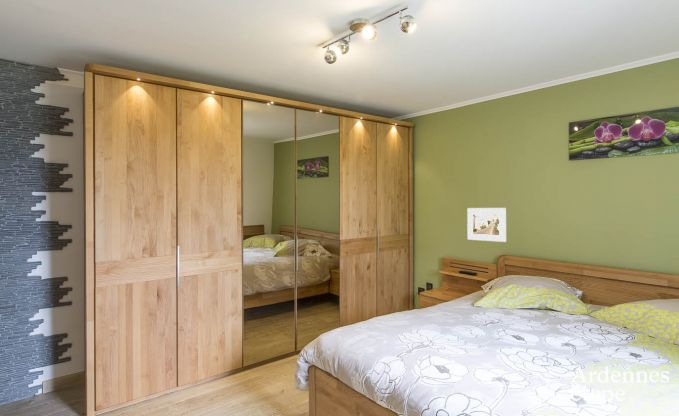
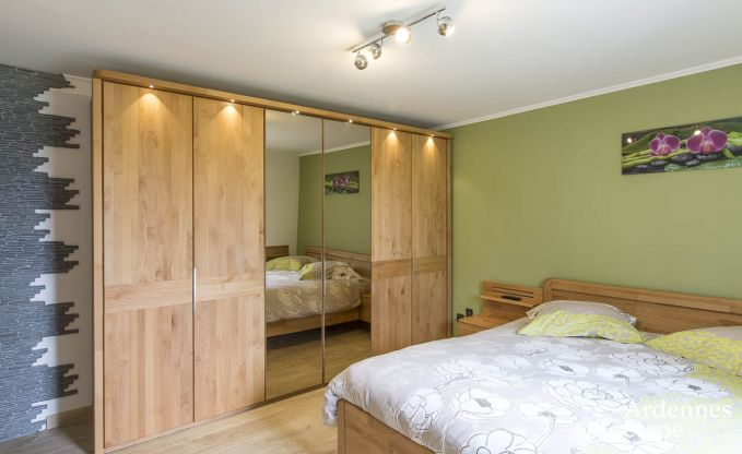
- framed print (486, 224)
